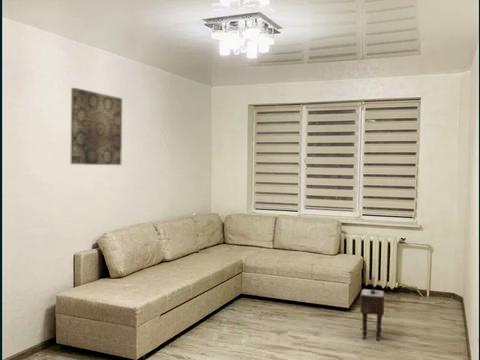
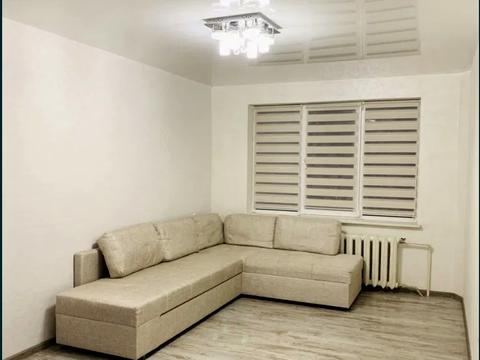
- stool (372, 306)
- wall art (98, 129)
